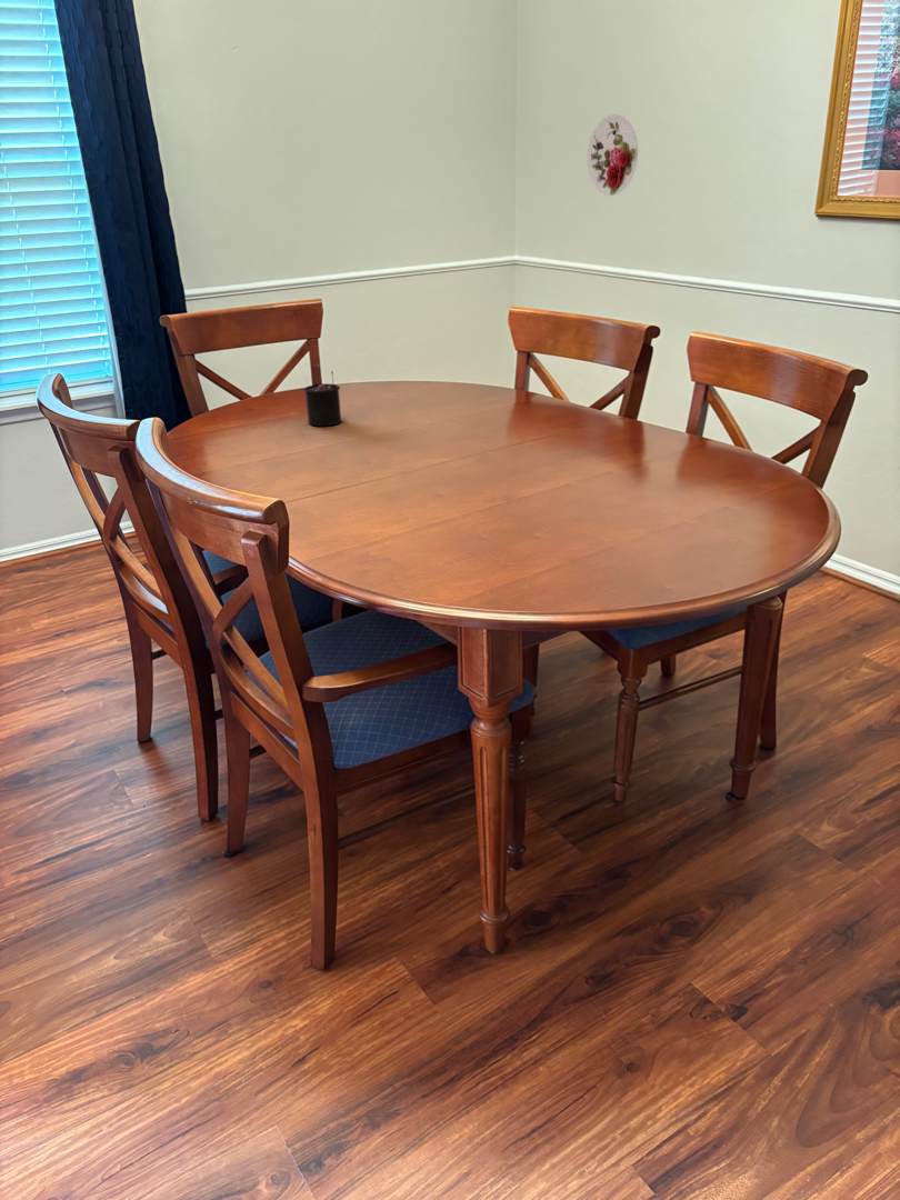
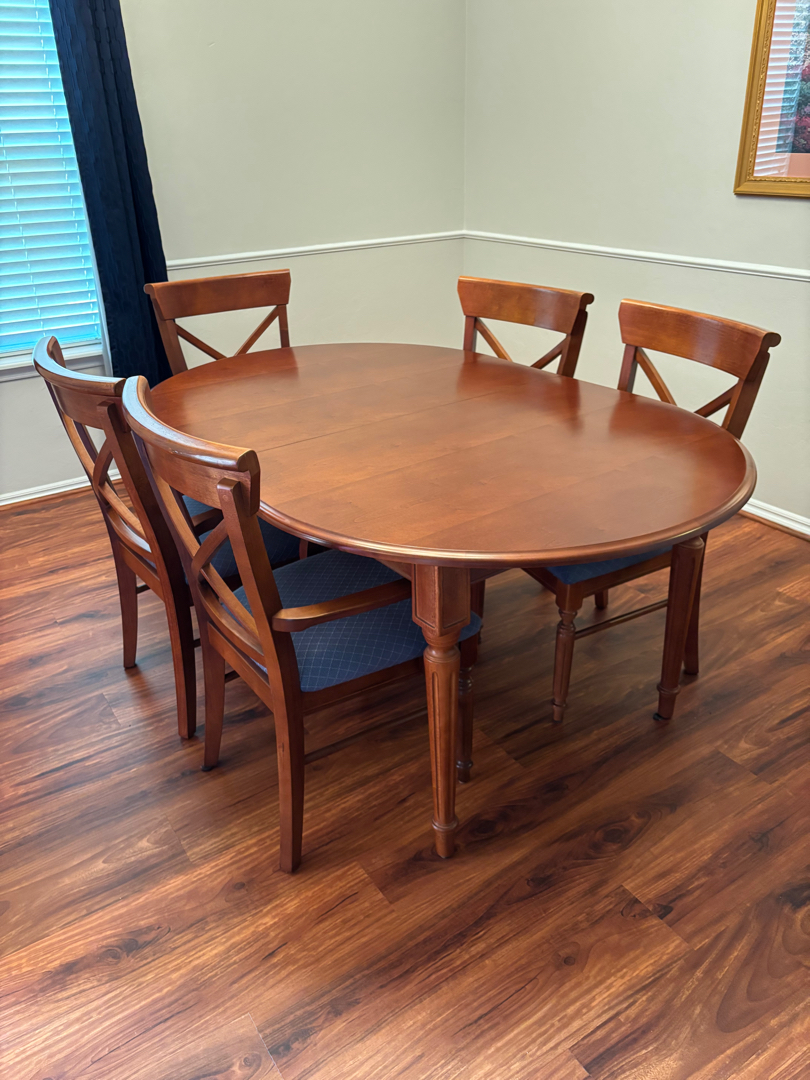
- decorative plate (611, 156)
- candle (322, 397)
